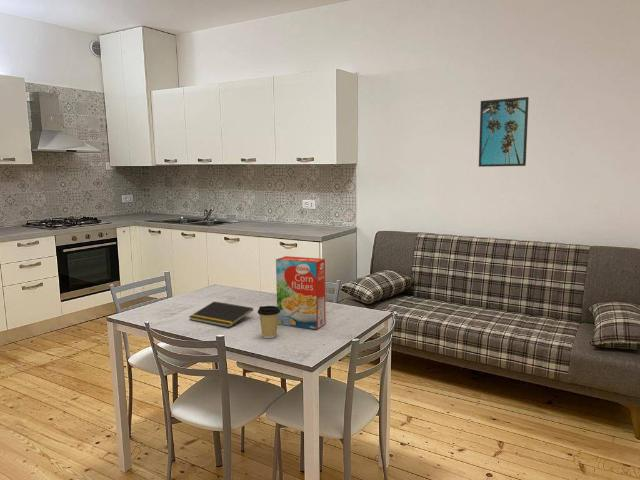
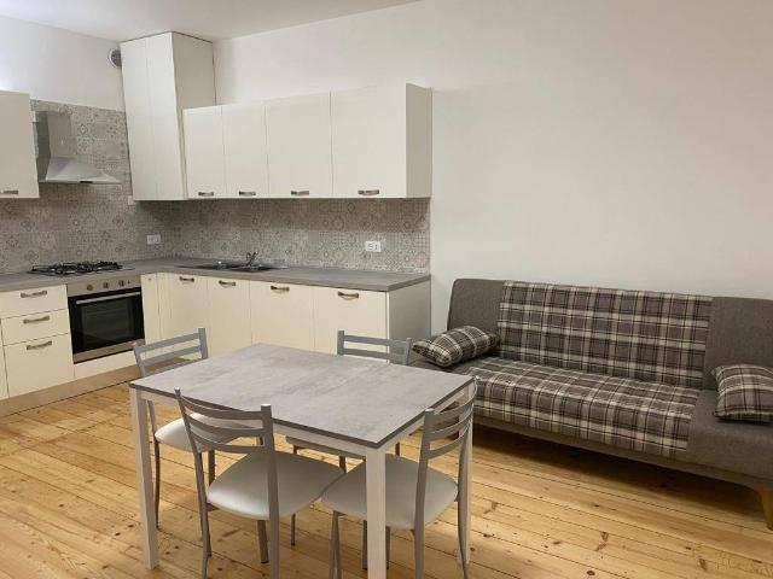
- cereal box (300, 291)
- notepad (221, 313)
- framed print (502, 133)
- coffee cup (269, 321)
